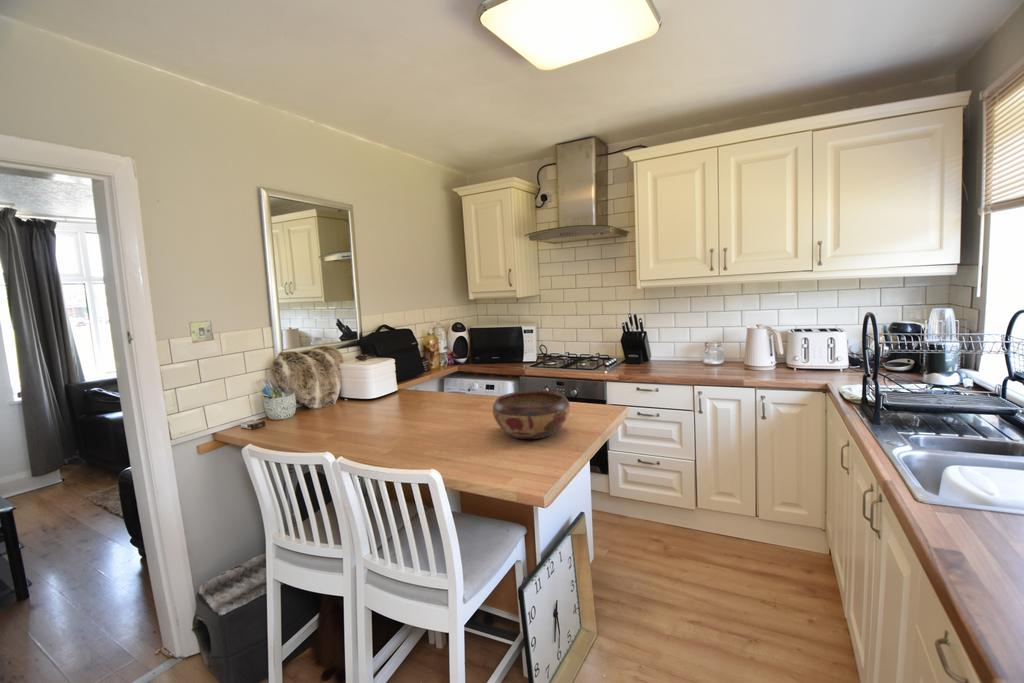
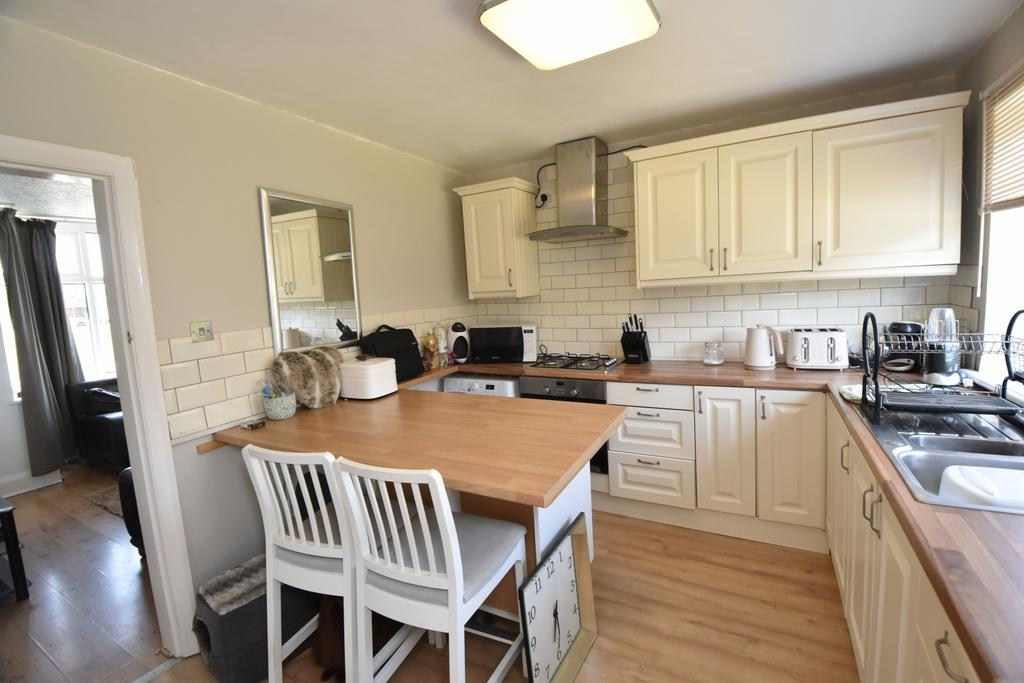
- decorative bowl (531, 415)
